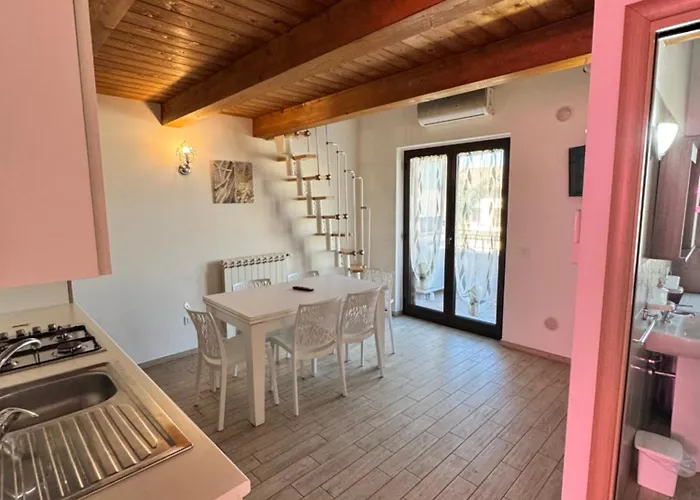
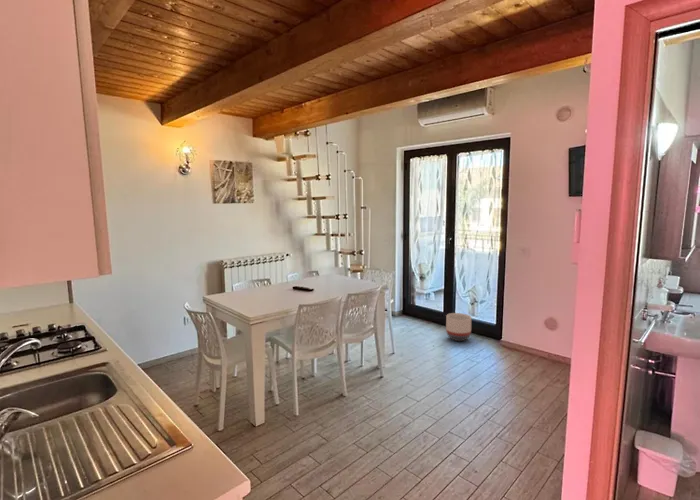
+ planter (458, 328)
